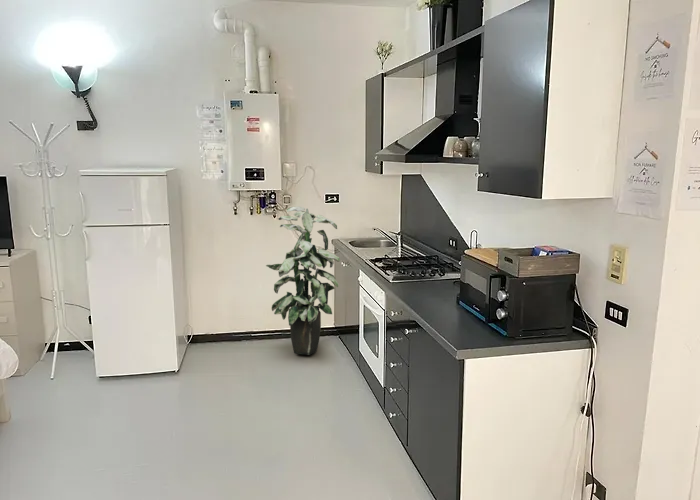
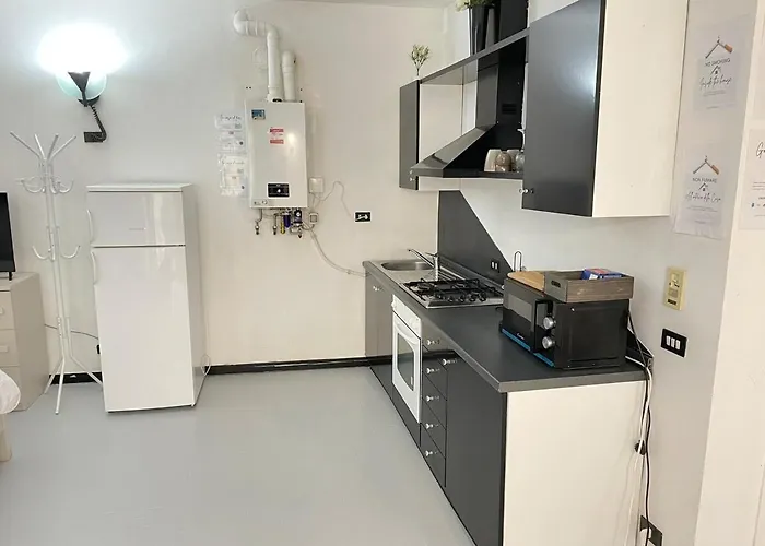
- indoor plant (302, 280)
